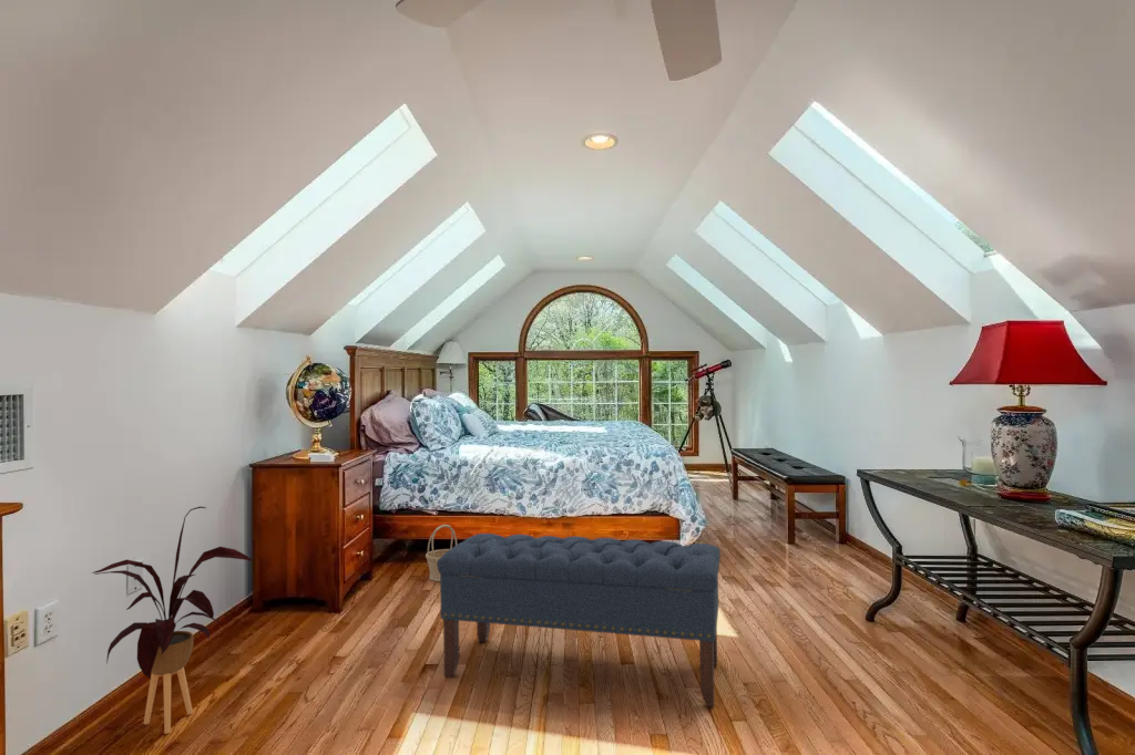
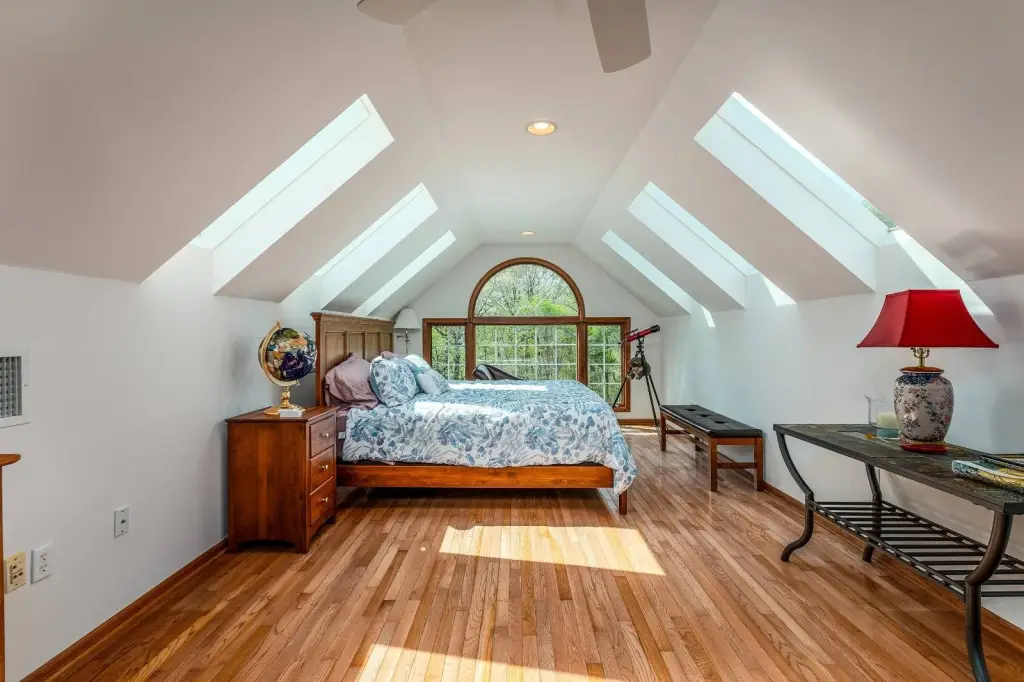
- basket (443, 550)
- bench (582, 607)
- house plant (166, 620)
